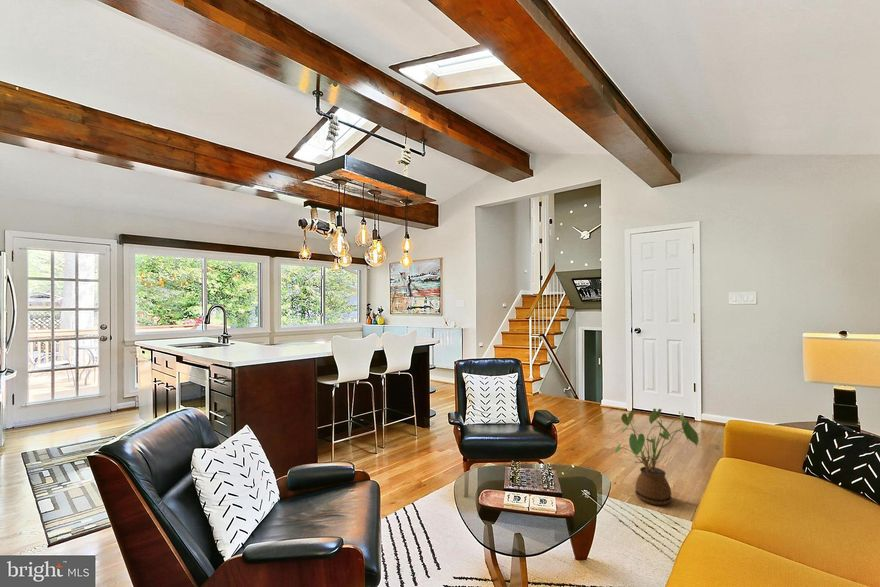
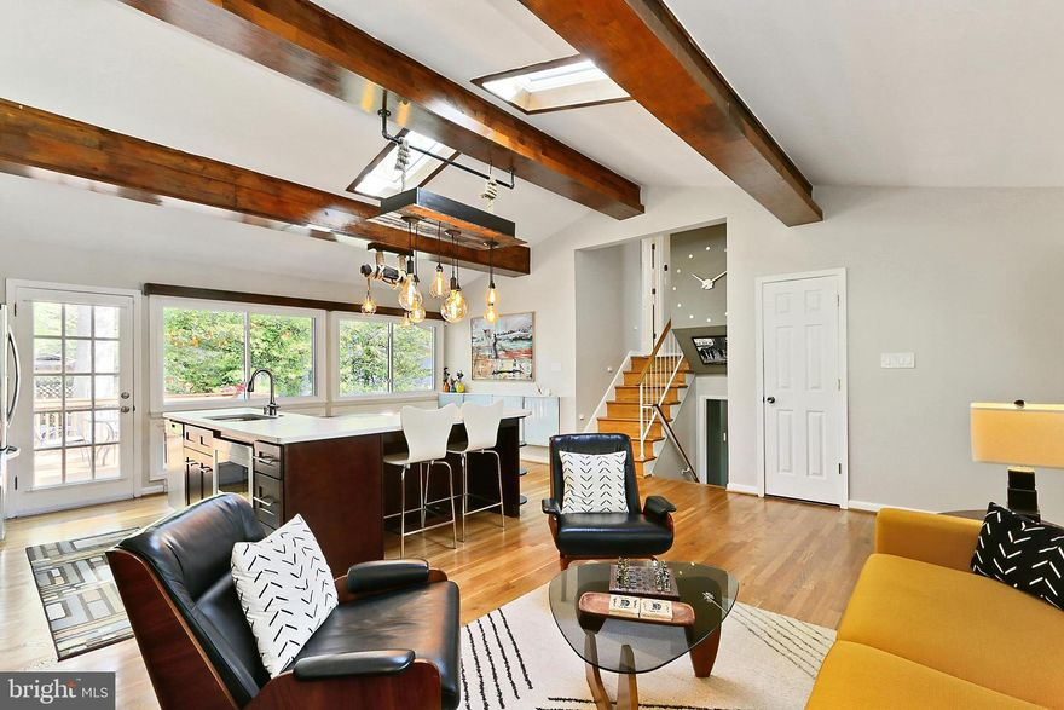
- house plant (653, 456)
